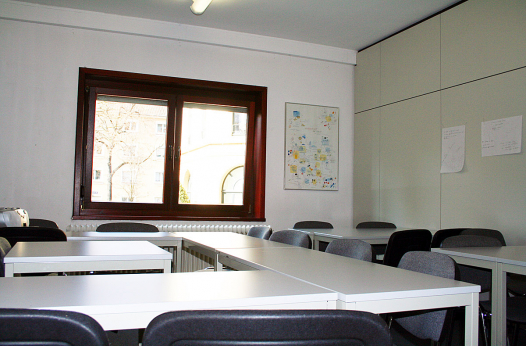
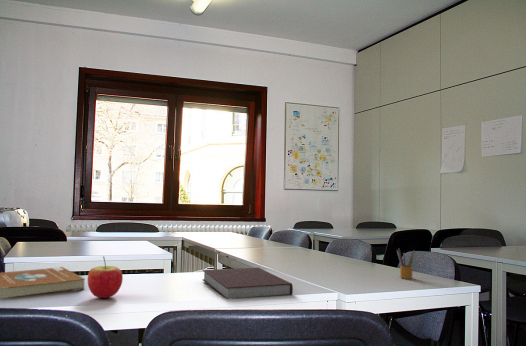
+ notebook (244, 281)
+ apple (105, 276)
+ pencil box (405, 264)
+ book (31, 281)
